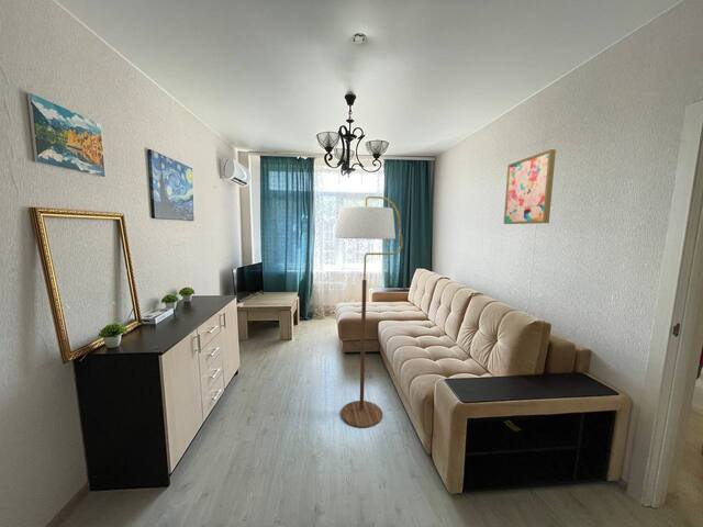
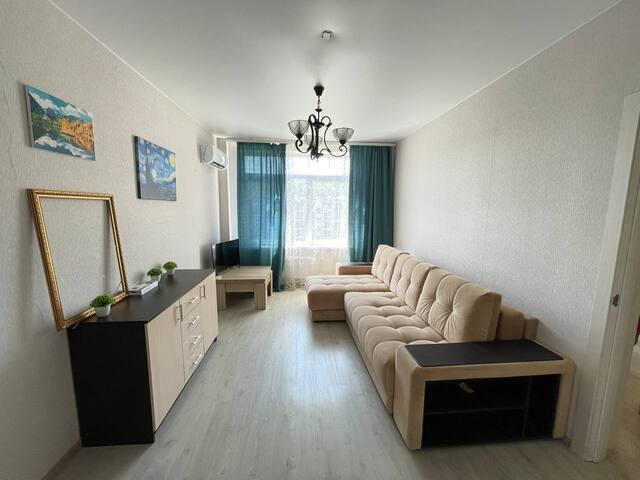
- wall art (526, 191)
- floor lamp (365, 309)
